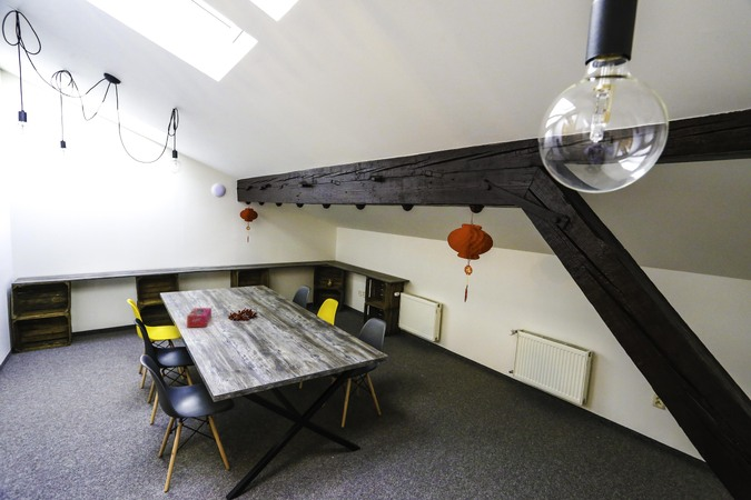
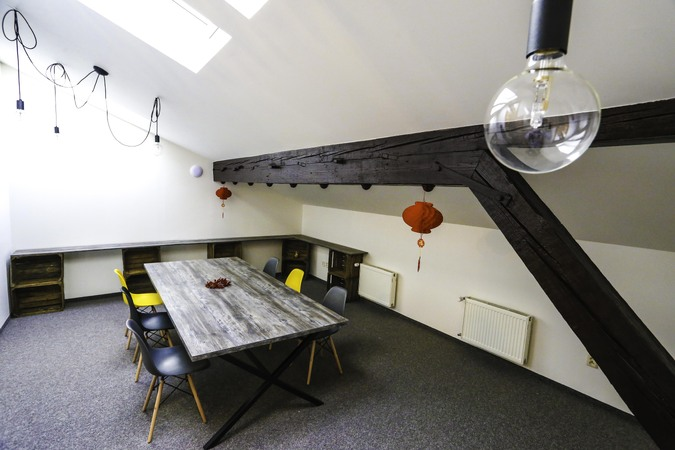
- tissue box (199, 317)
